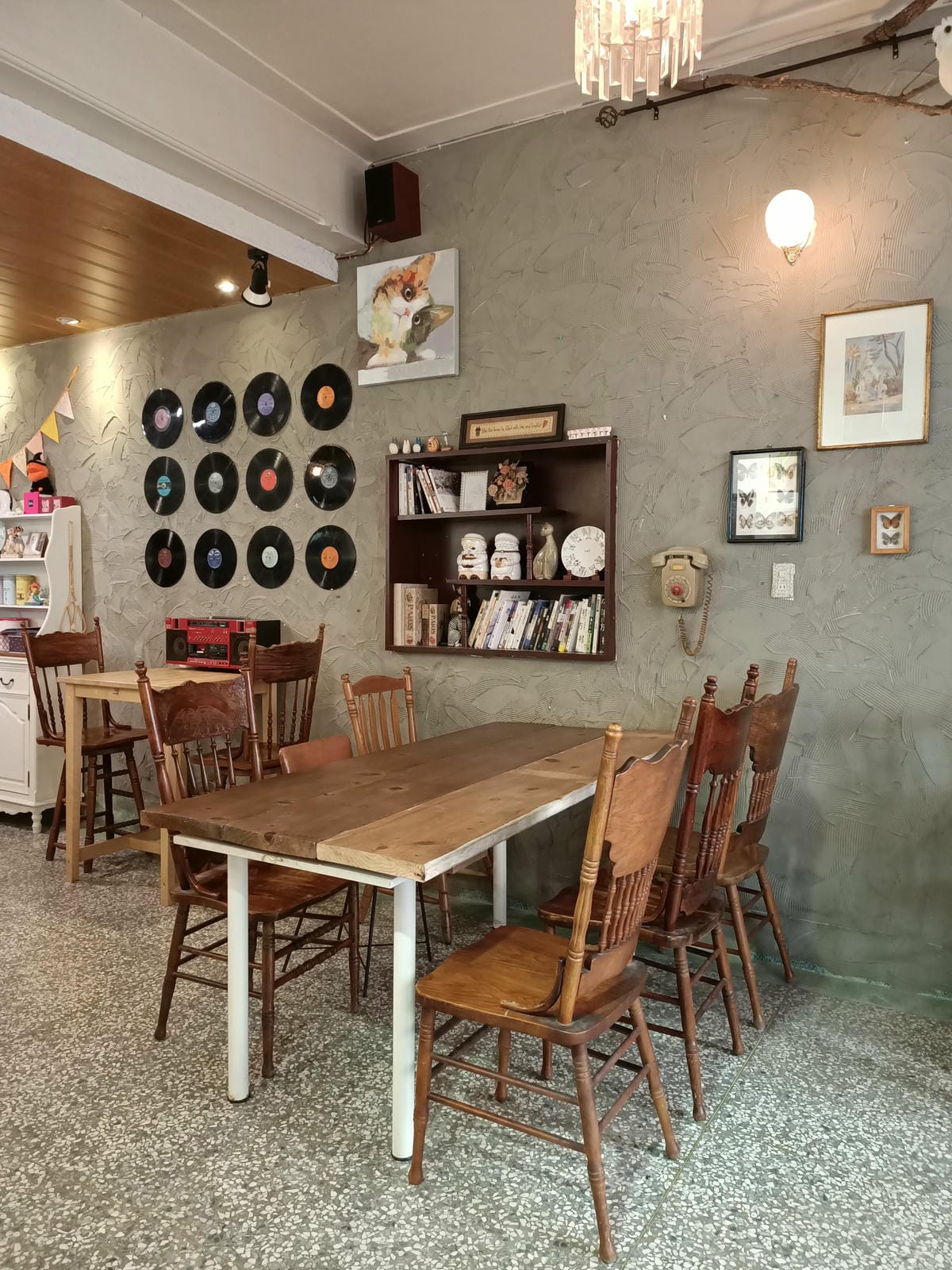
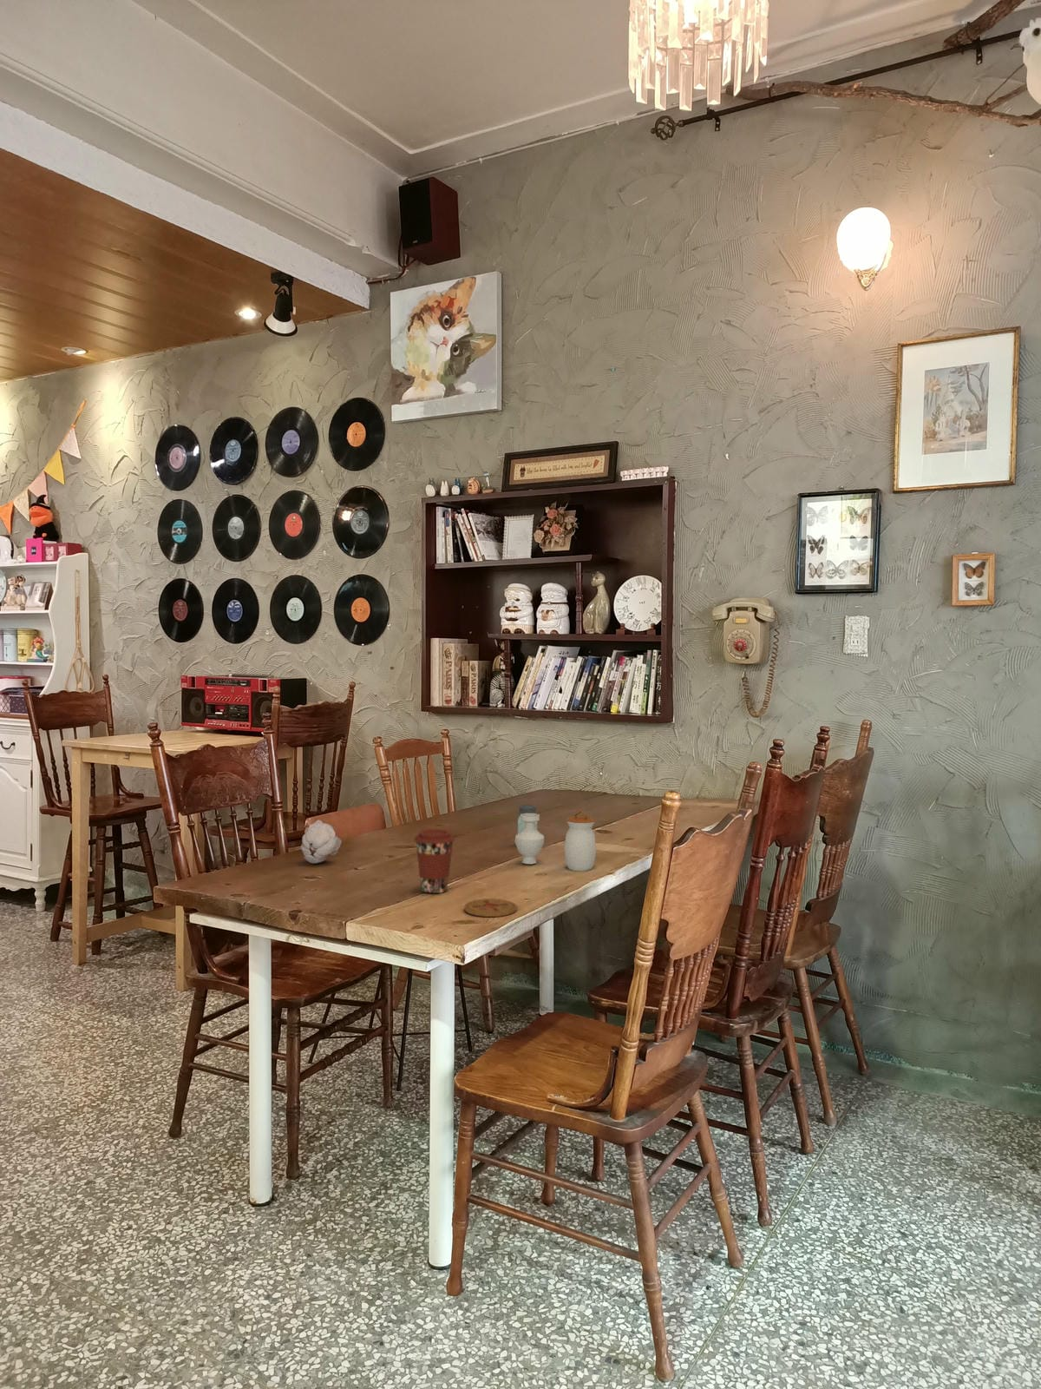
+ flower (320, 841)
+ saltshaker (524, 825)
+ jar (565, 836)
+ coaster (490, 907)
+ coffee cup (434, 861)
